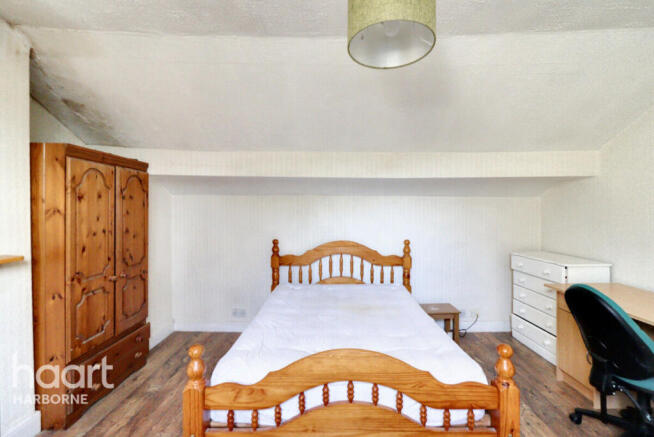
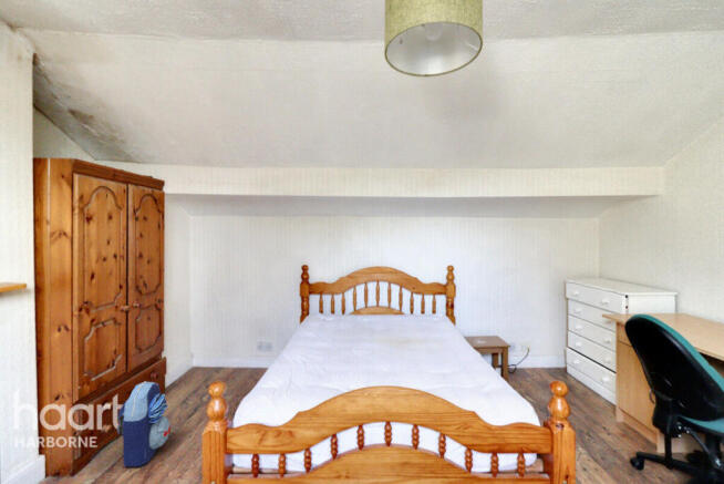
+ backpack (143, 418)
